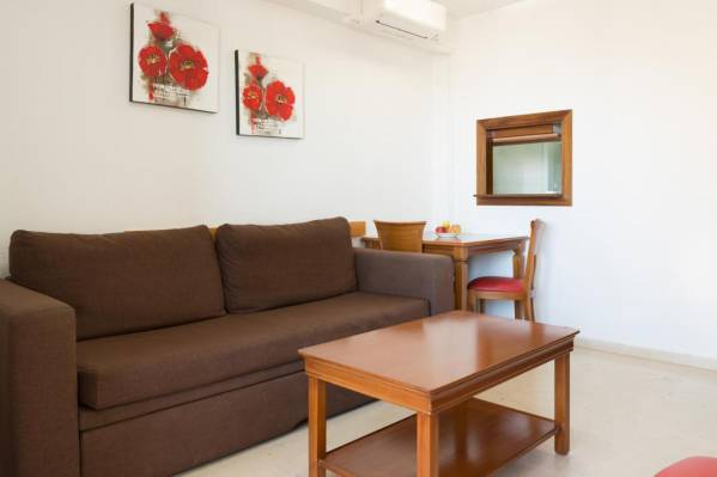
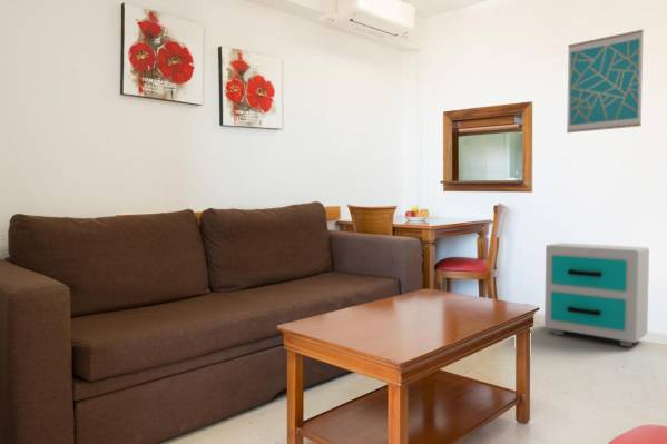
+ wall art (602, 83)
+ nightstand (594, 292)
